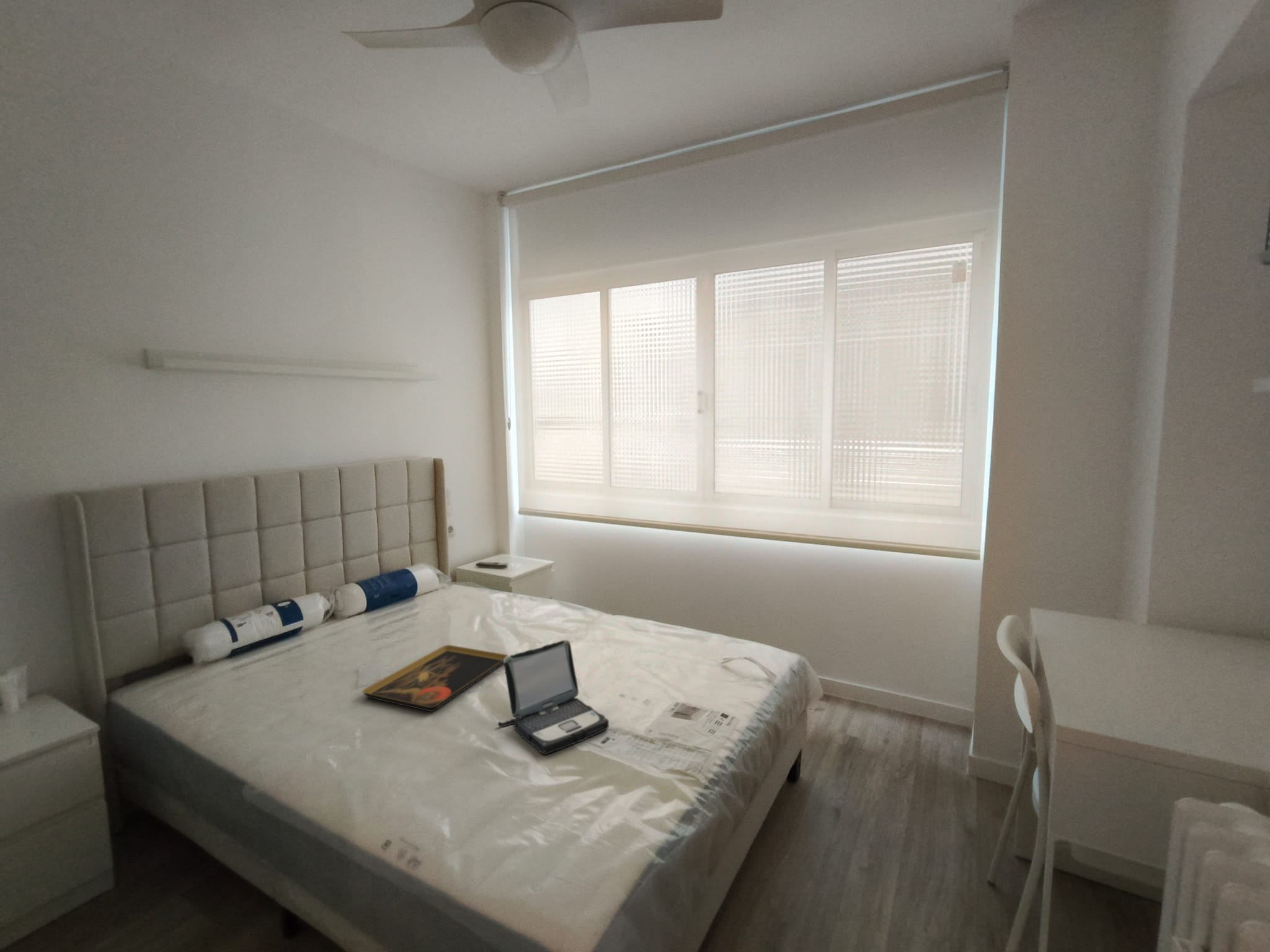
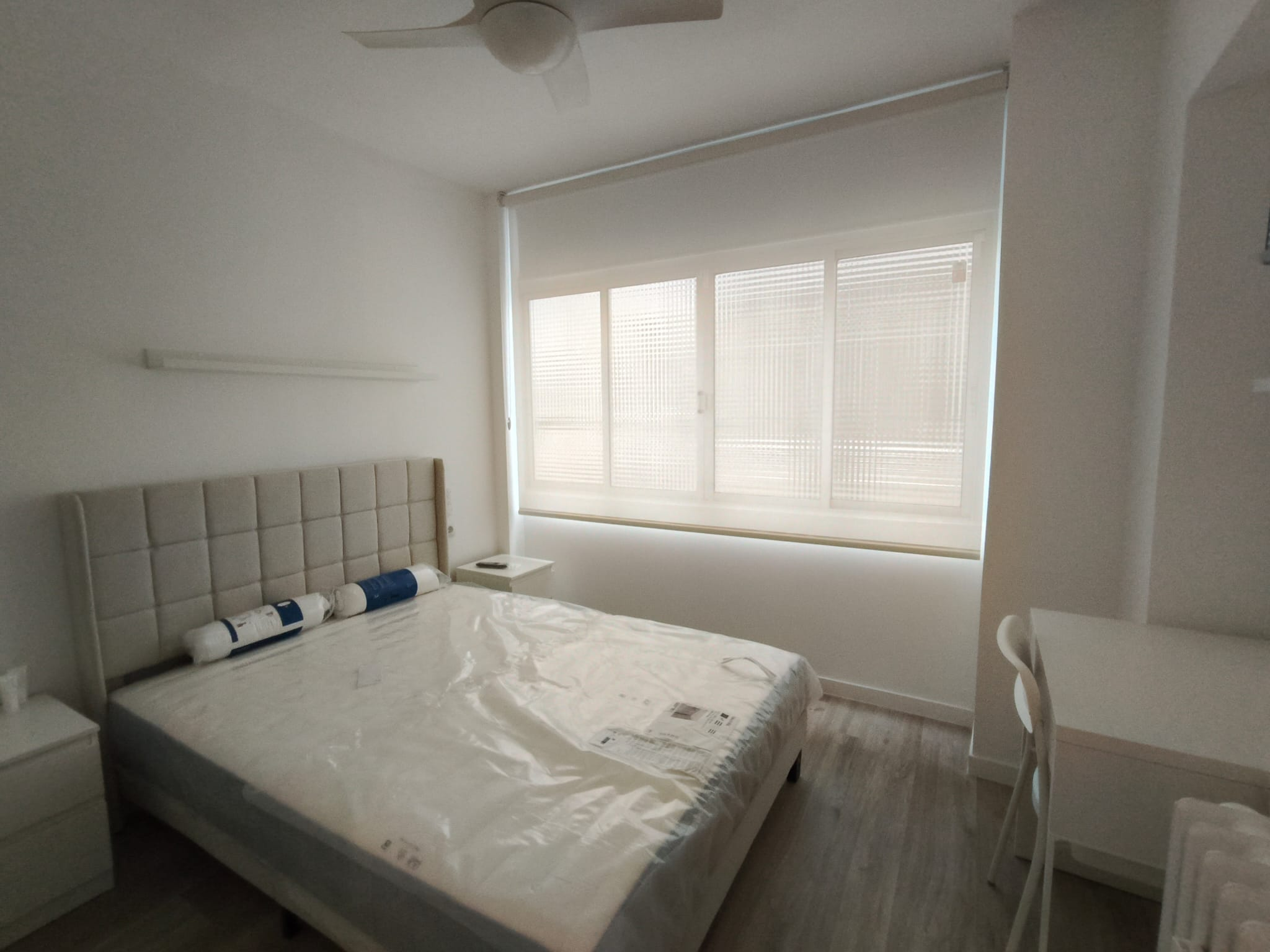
- laptop (554, 692)
- decorative tray (440, 675)
